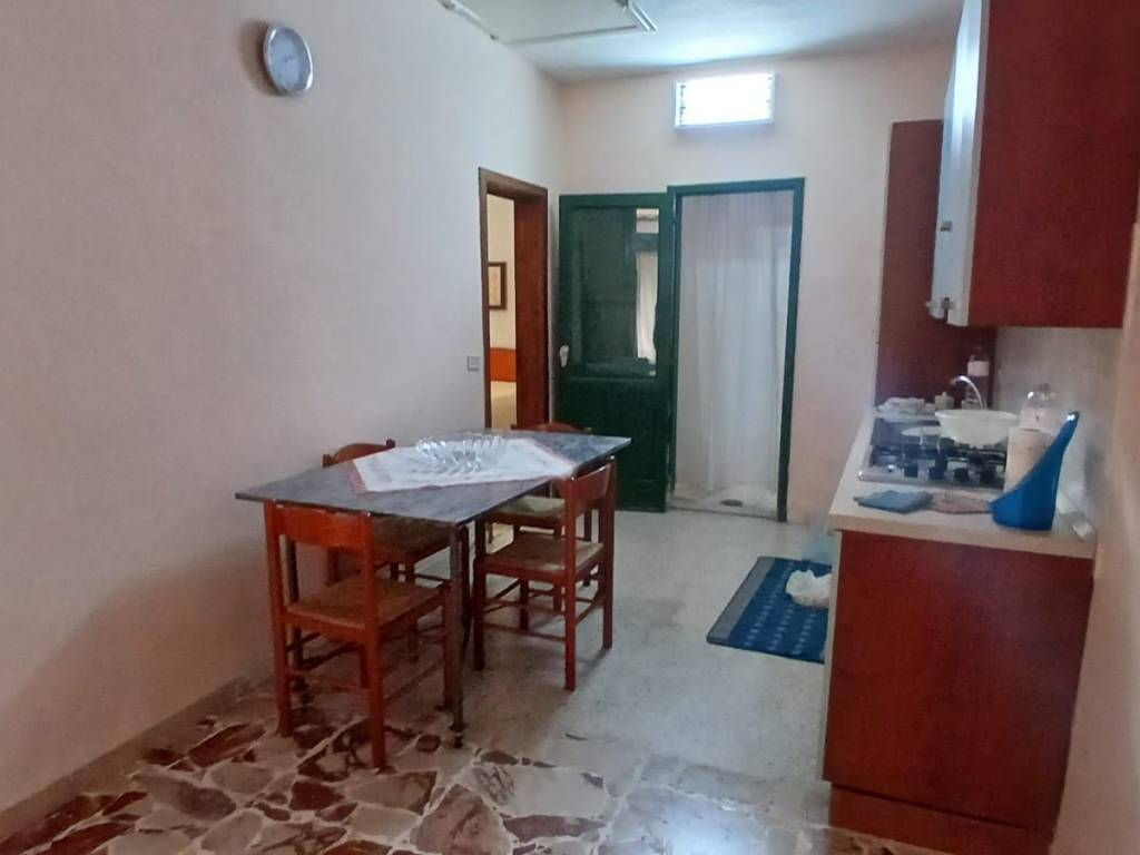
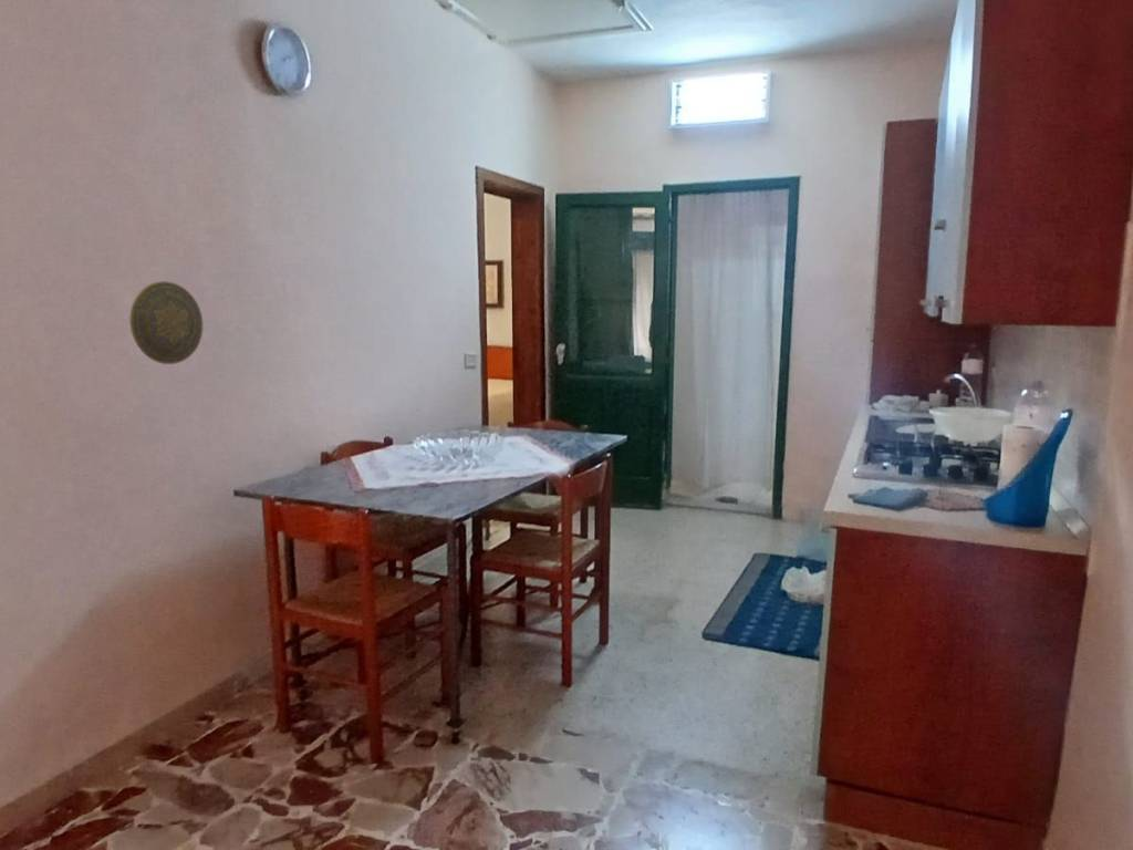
+ decorative plate (170, 322)
